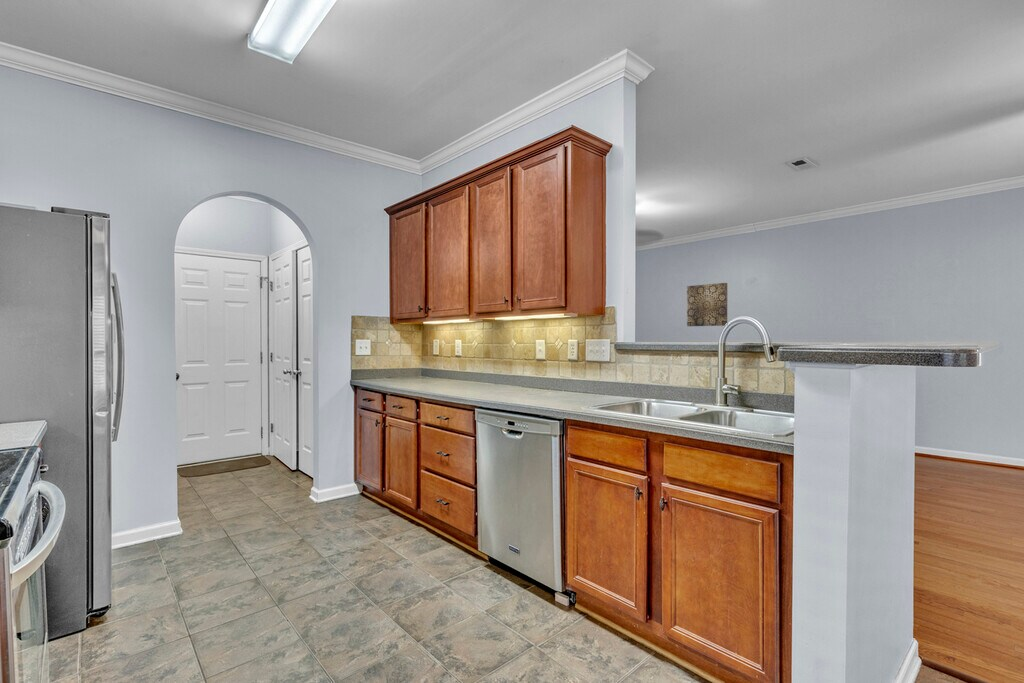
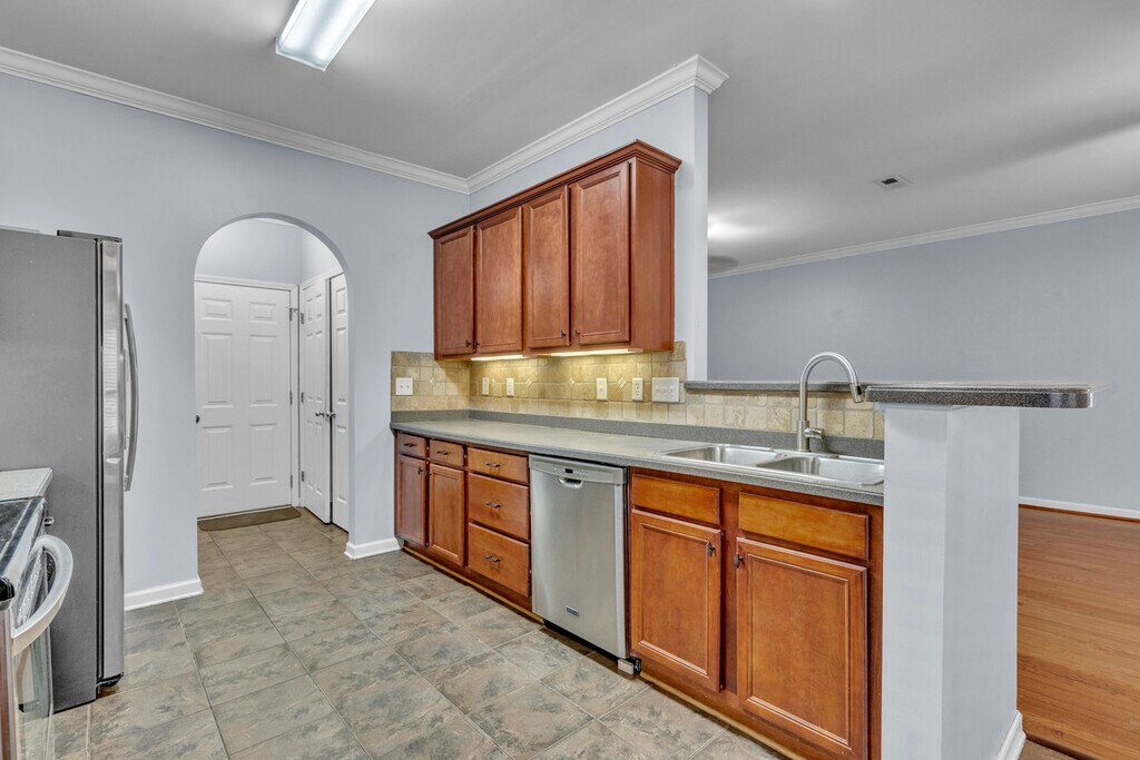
- wall art (706, 305)
